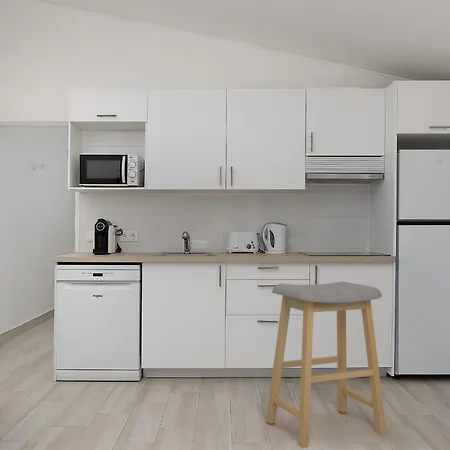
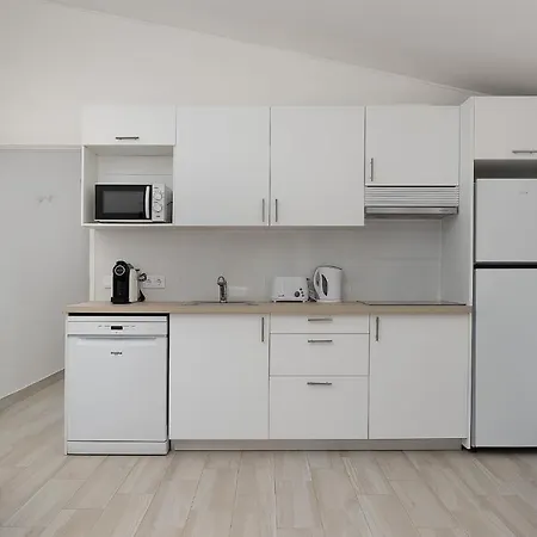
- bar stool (325, 357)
